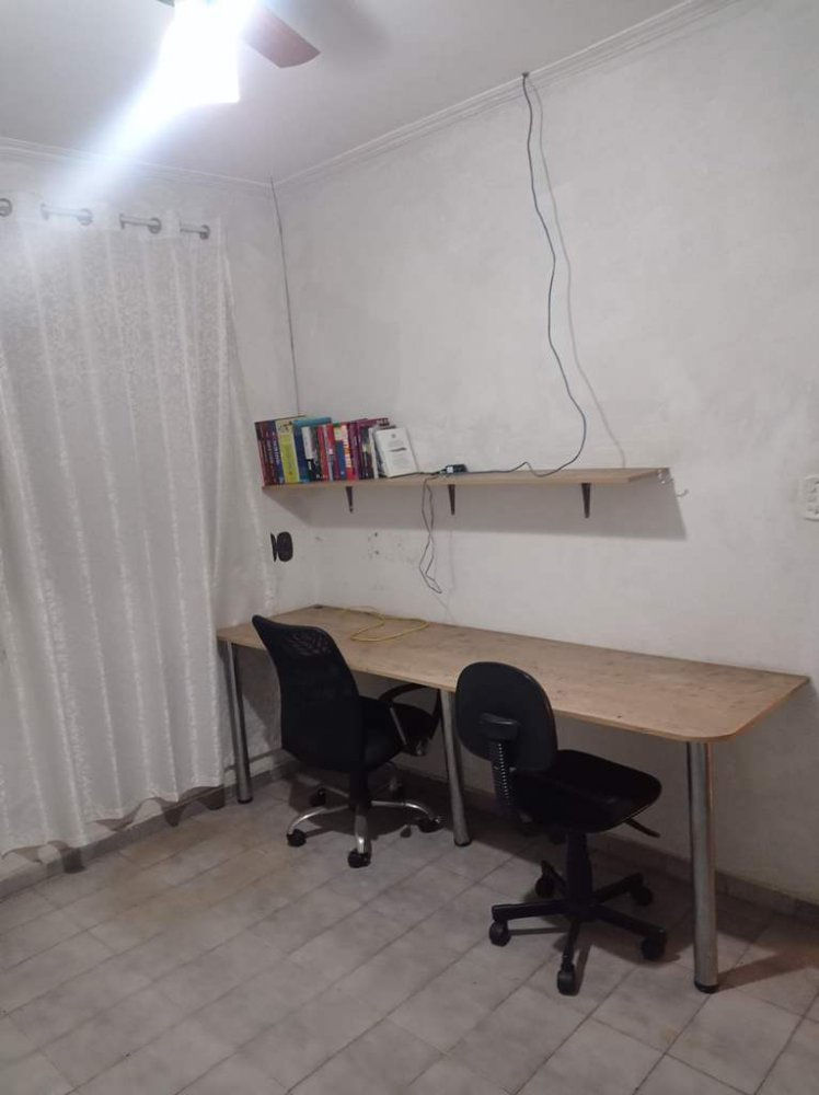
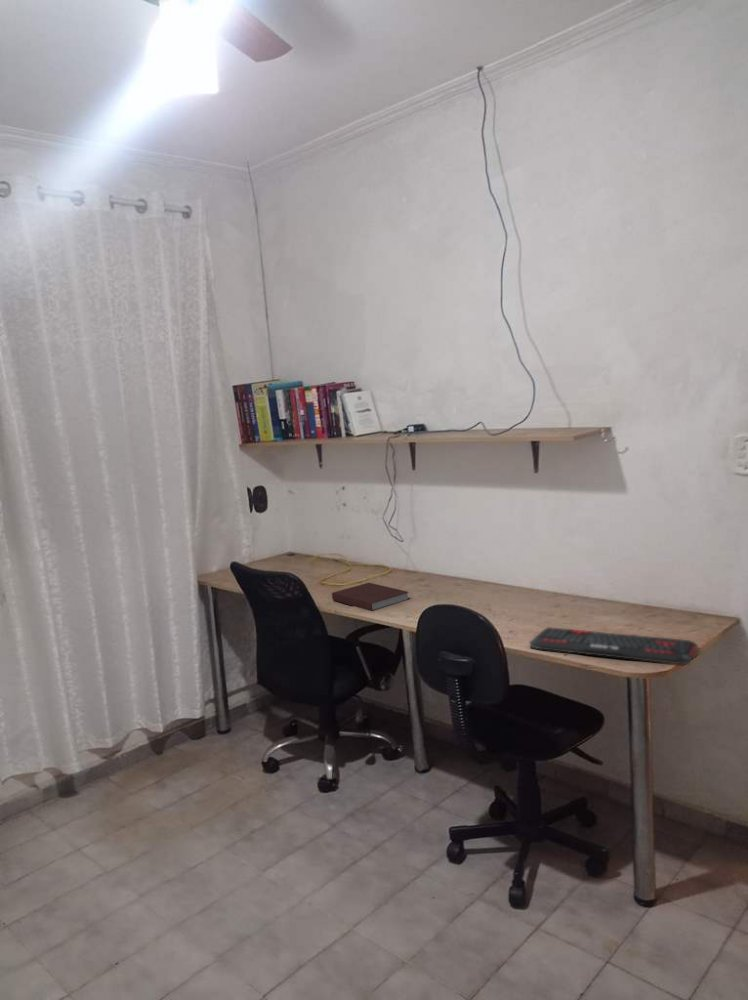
+ keyboard (611, 641)
+ notebook (370, 596)
